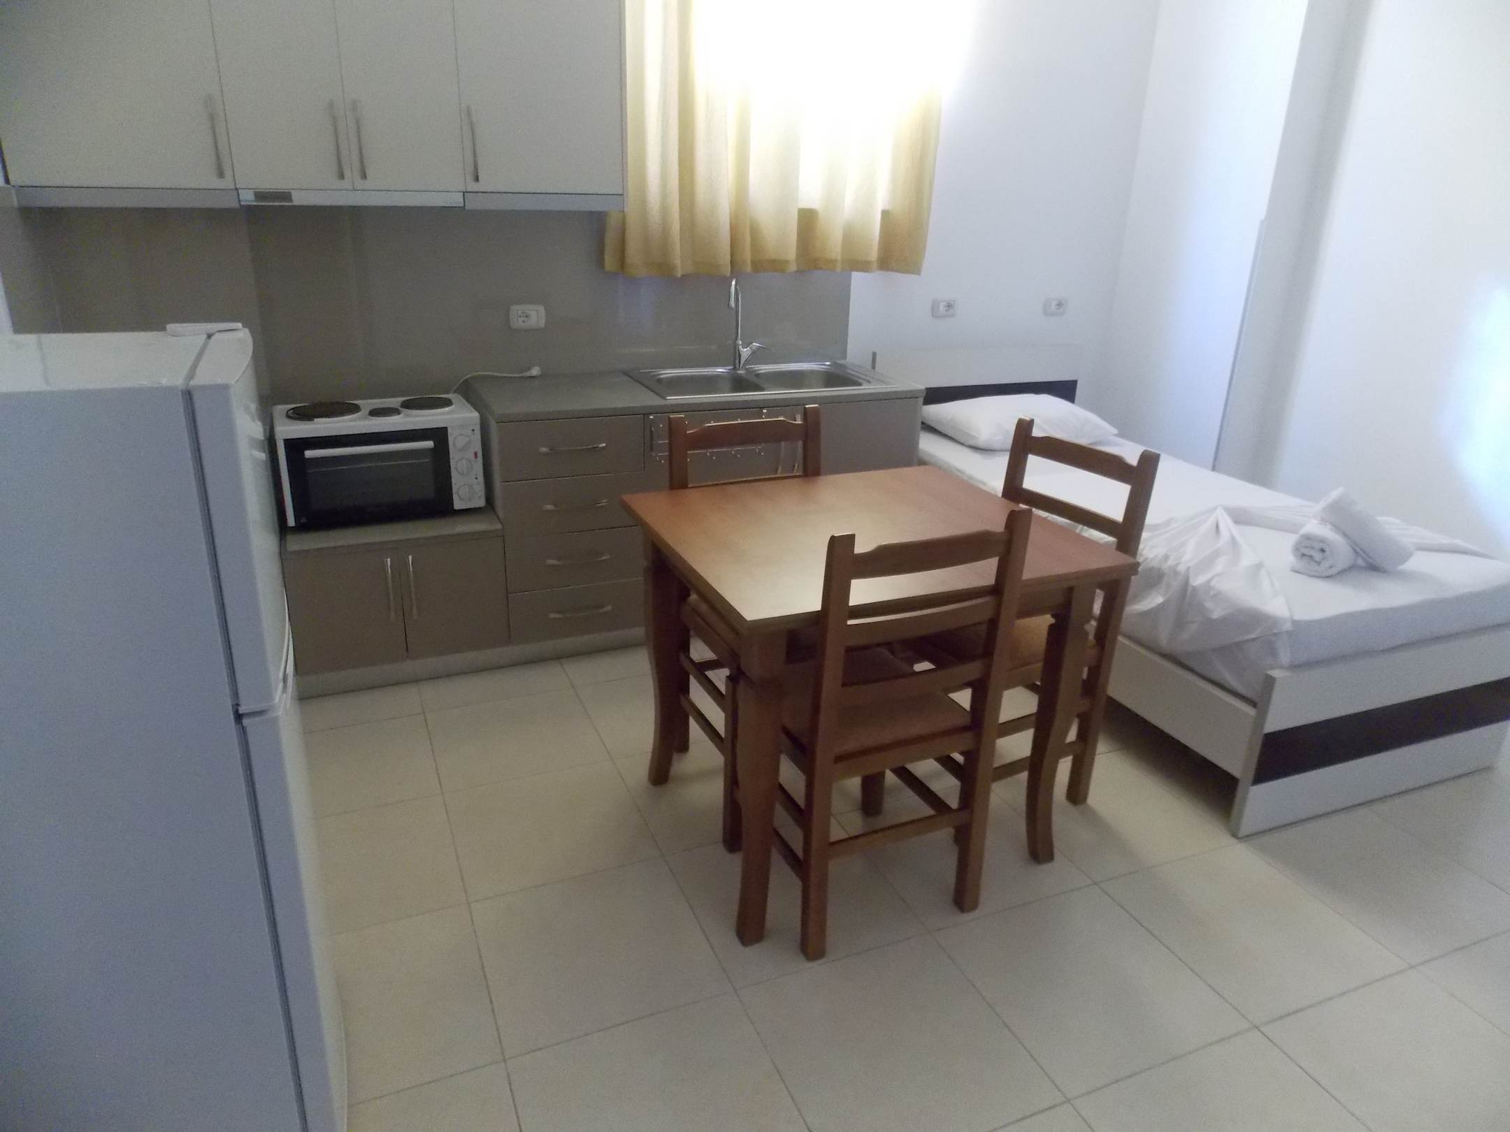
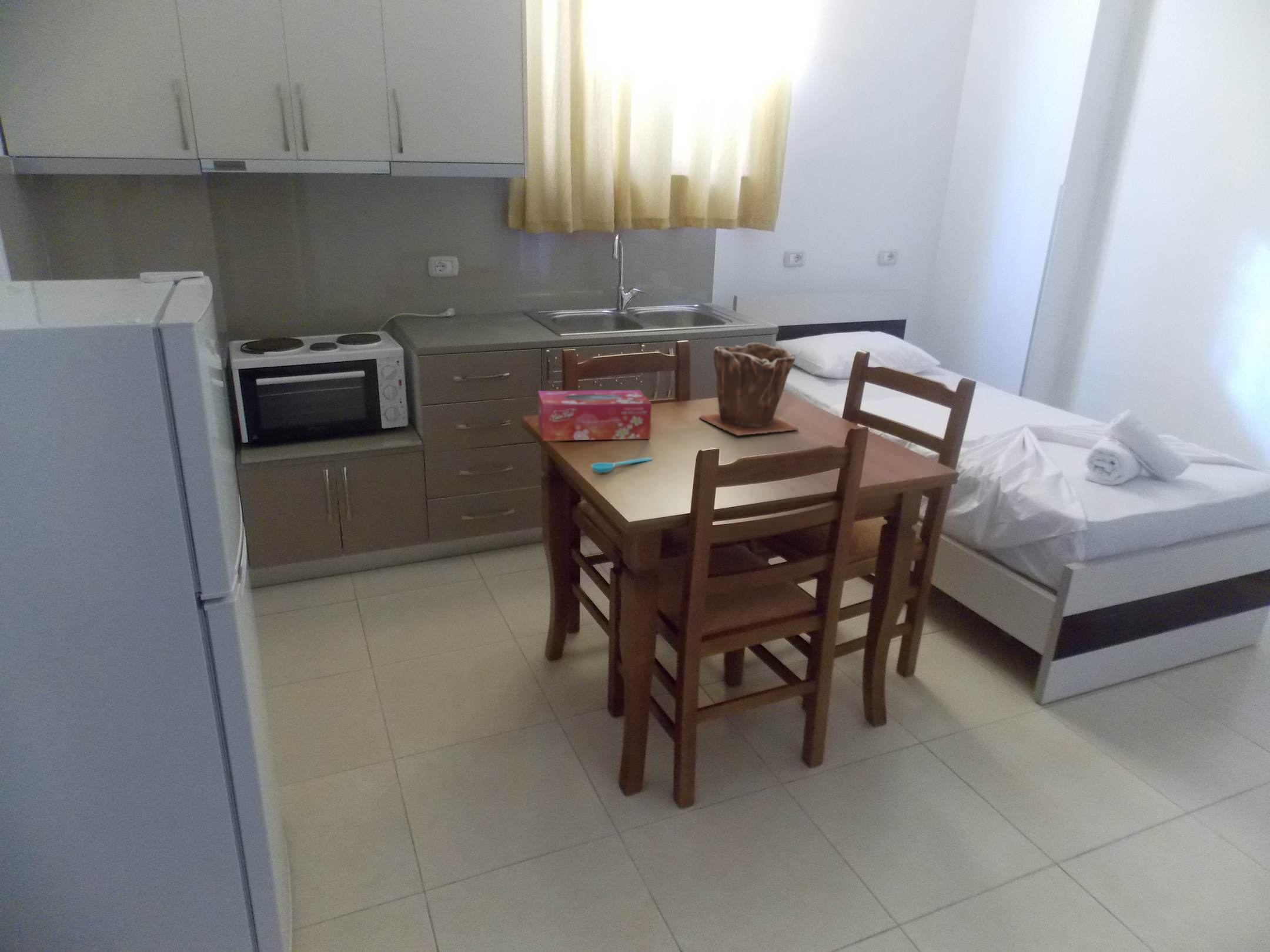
+ spoon (622, 462)
+ tissue box (593, 414)
+ plant pot (751, 386)
